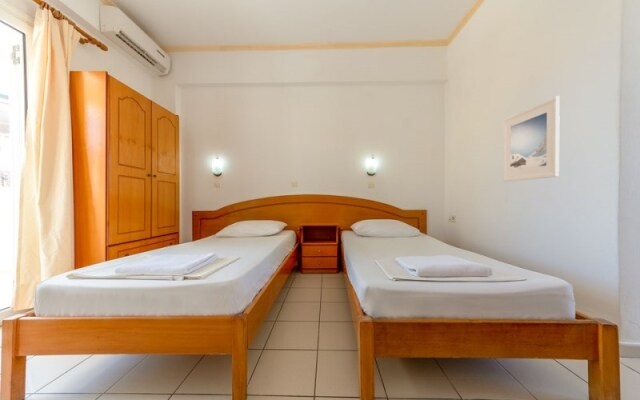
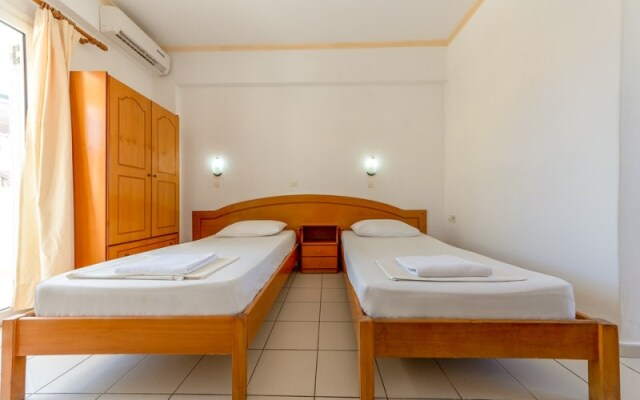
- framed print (527, 144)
